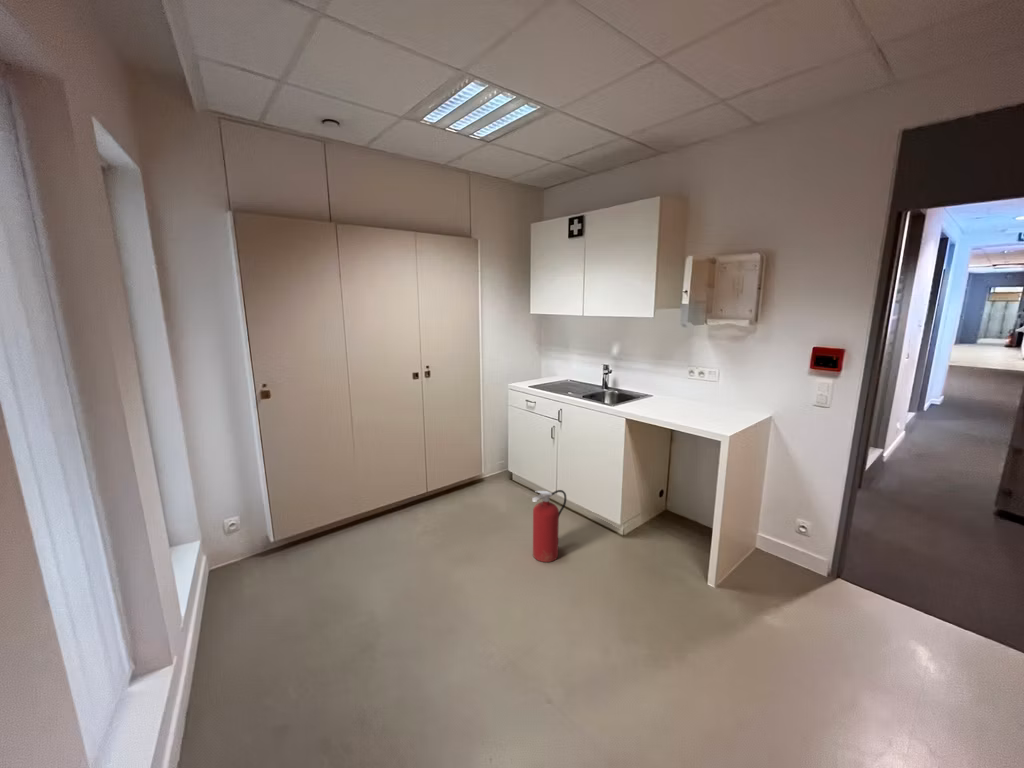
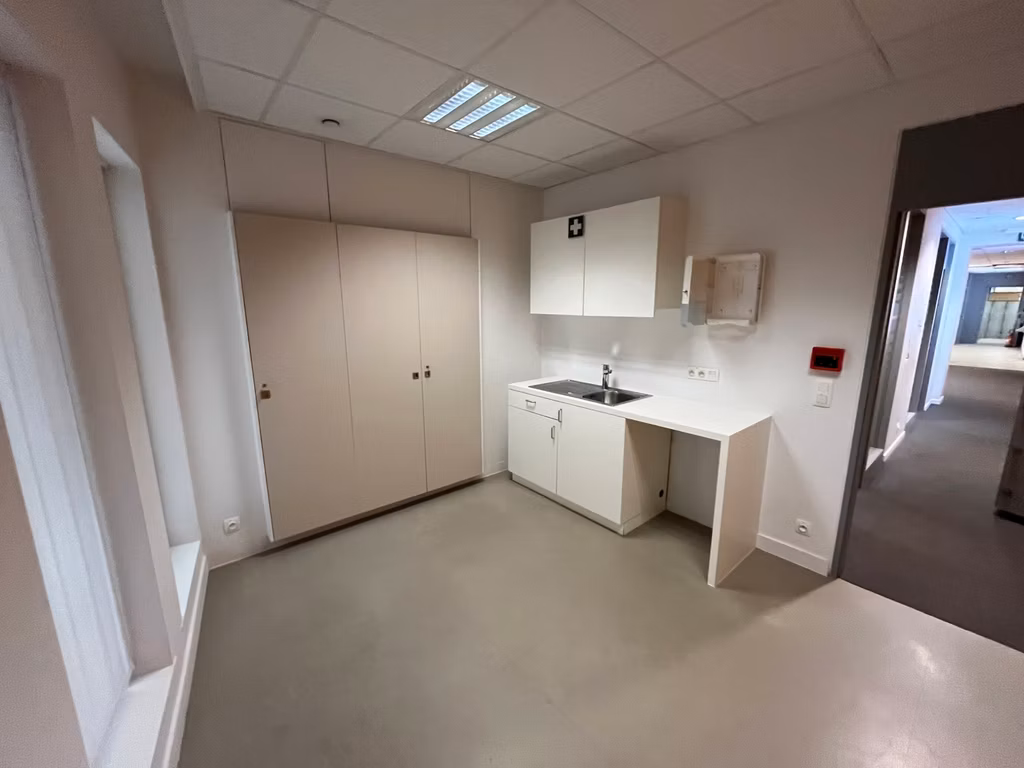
- fire extinguisher (549, 520)
